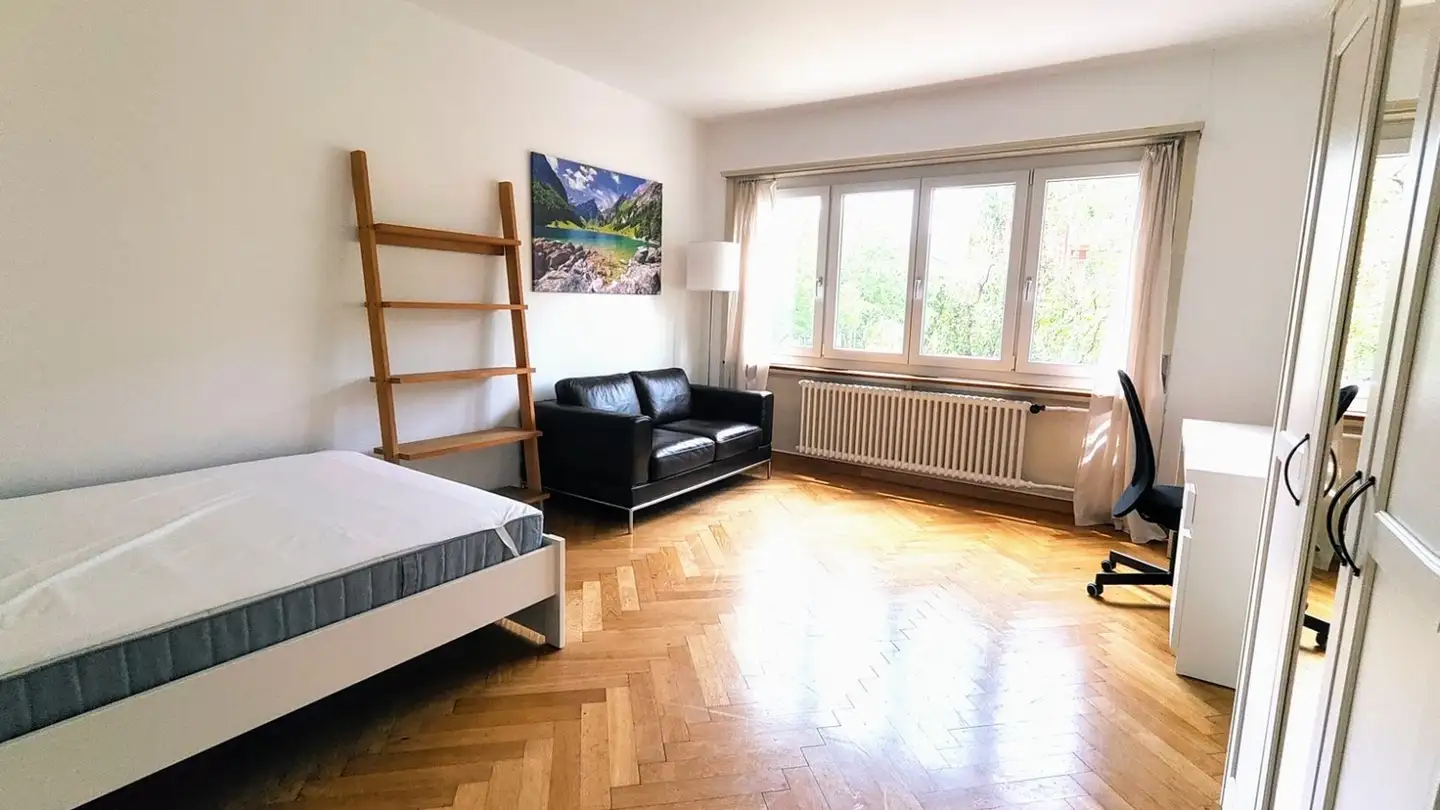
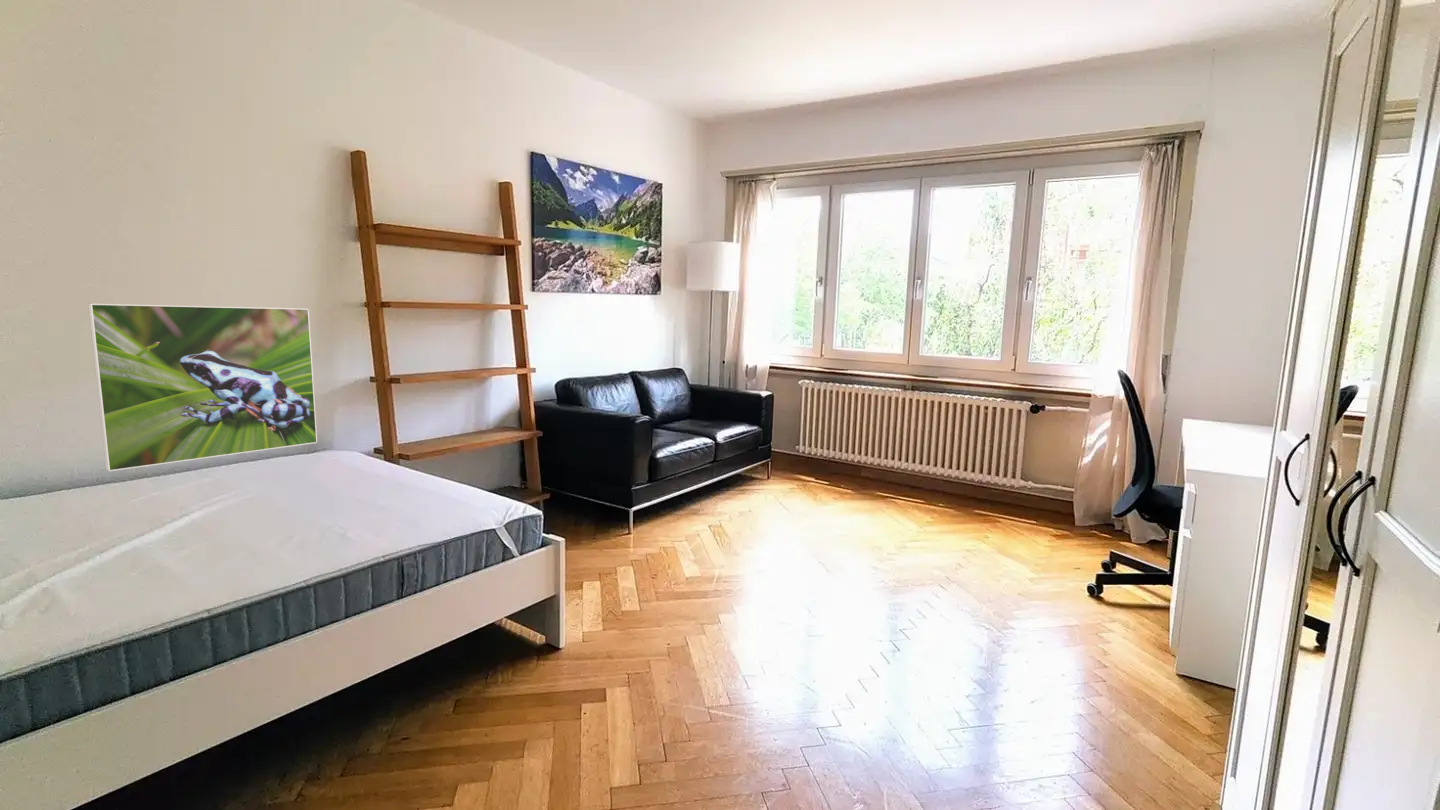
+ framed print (216, 381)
